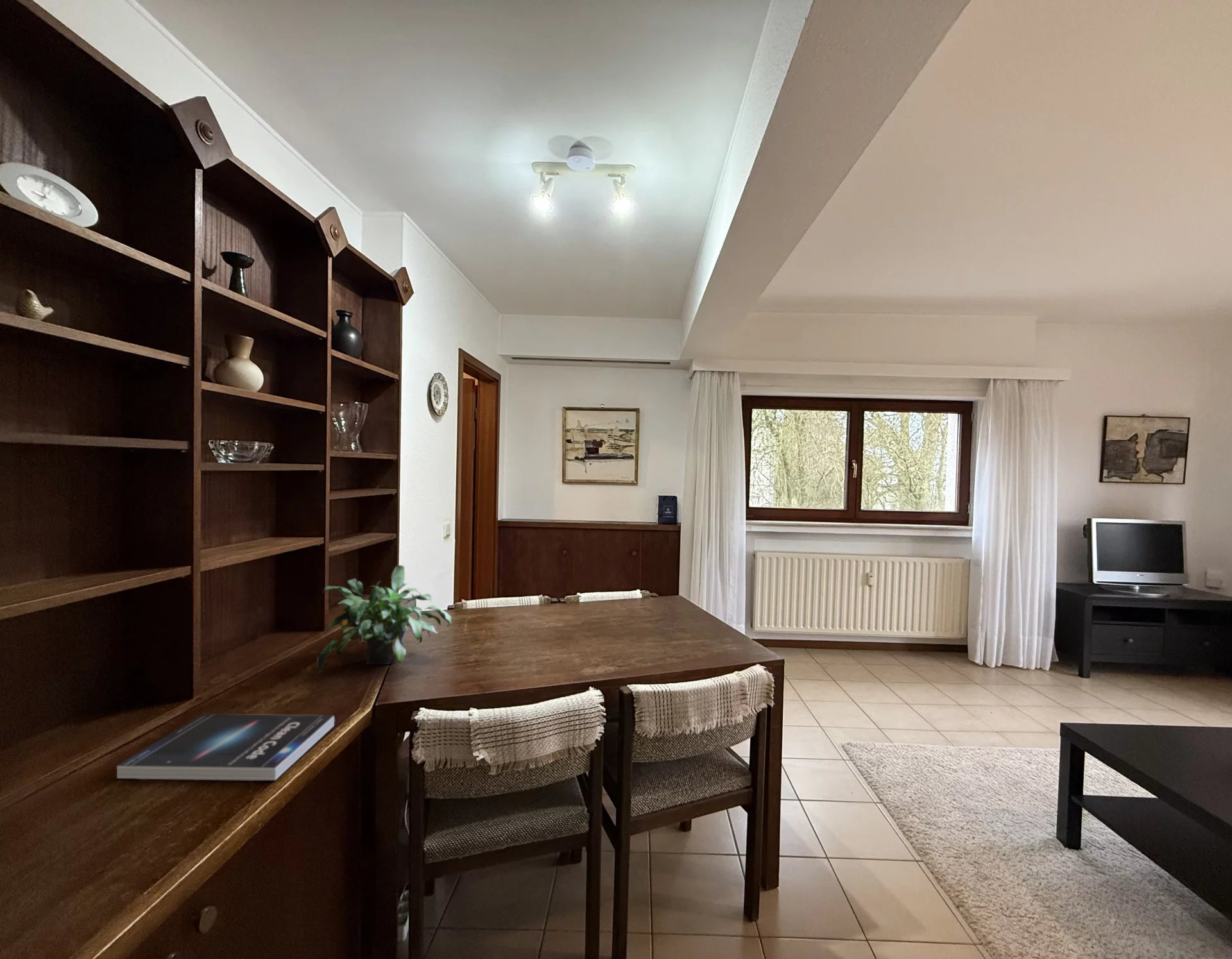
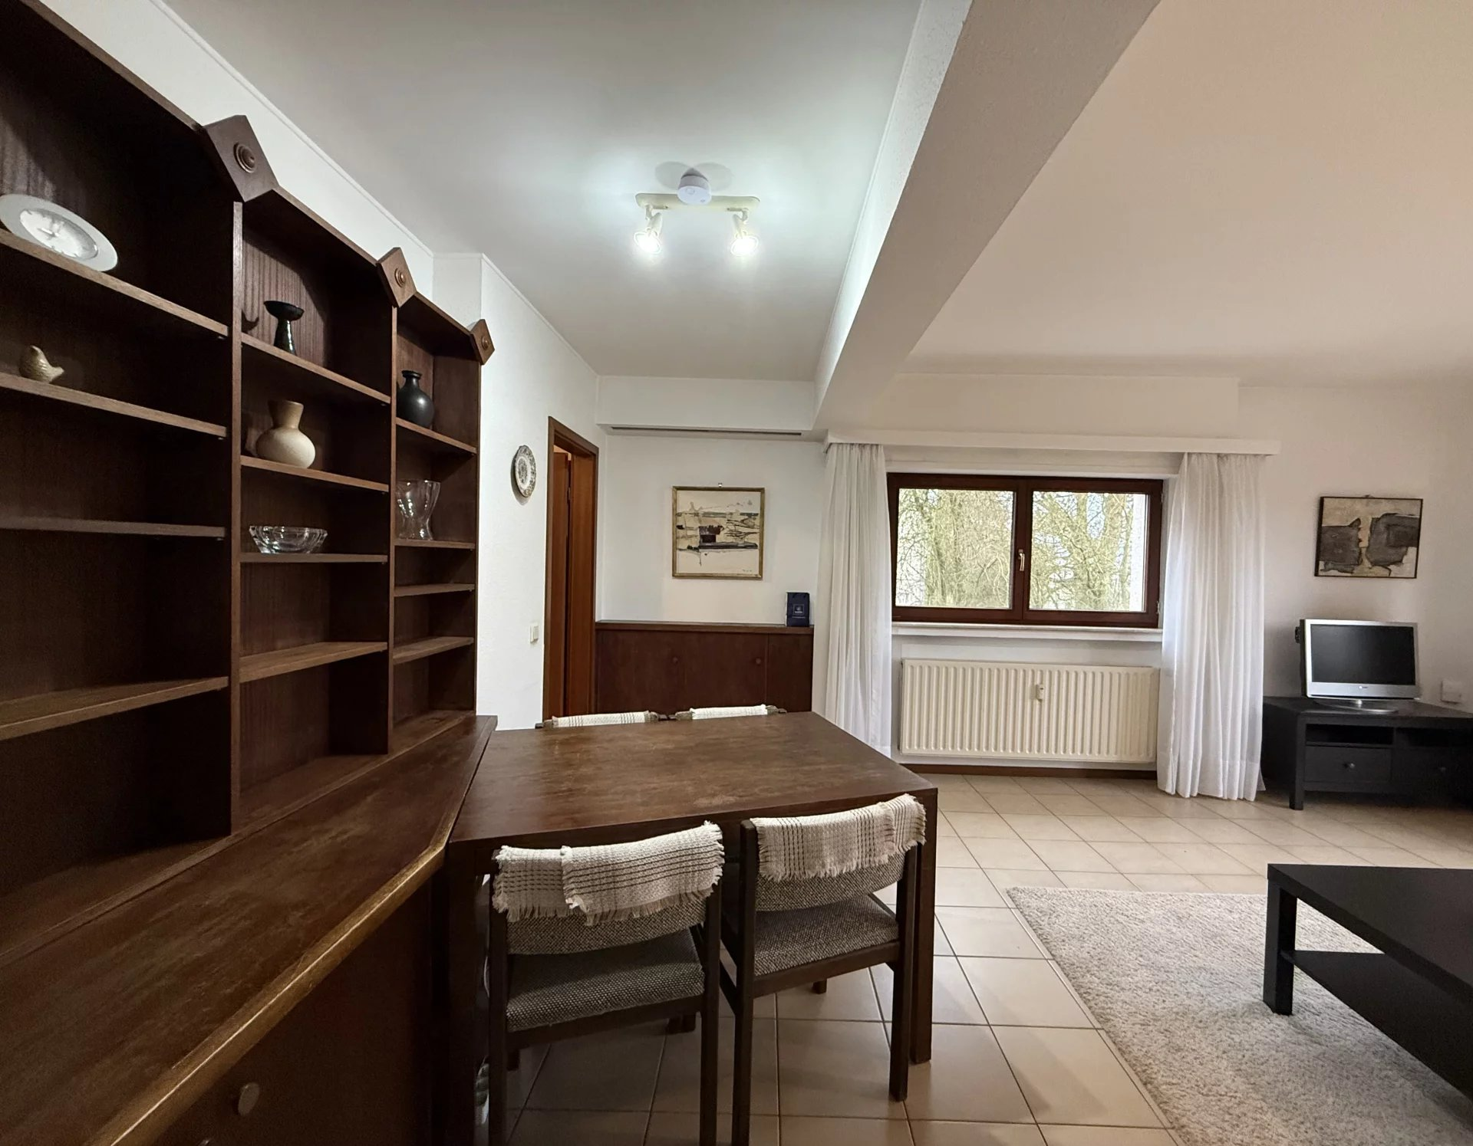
- potted plant (389, 615)
- book (236, 743)
